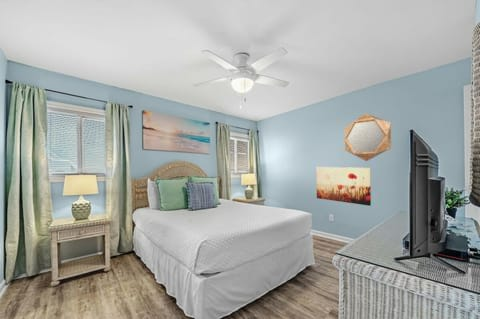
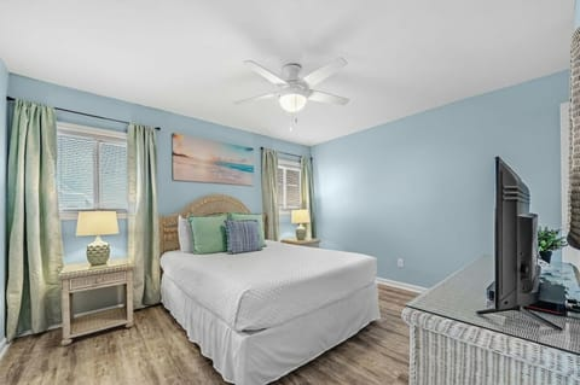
- home mirror (365, 137)
- wall art (341, 184)
